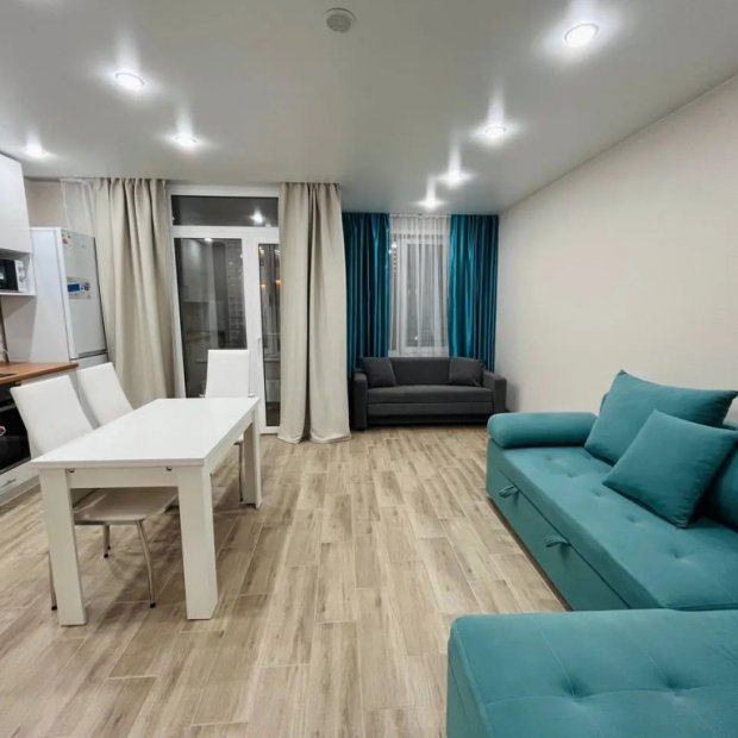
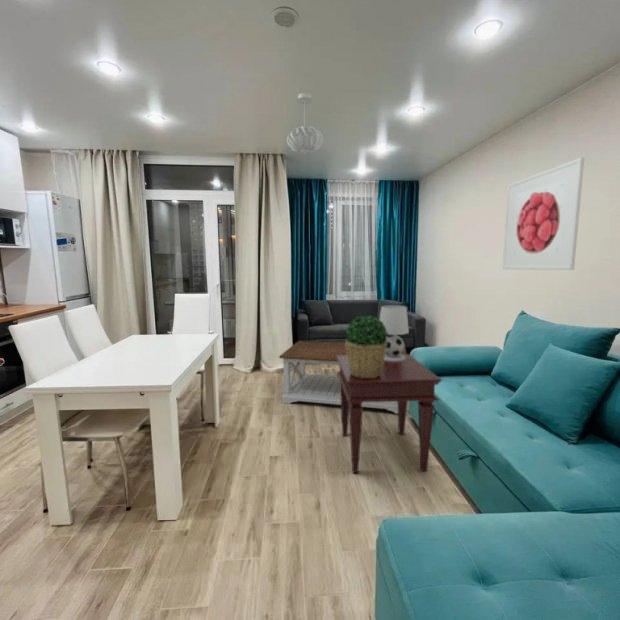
+ side table (381, 401)
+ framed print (536, 222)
+ potted plant (366, 344)
+ table lamp (393, 332)
+ coffee table (338, 377)
+ pendant light (304, 123)
